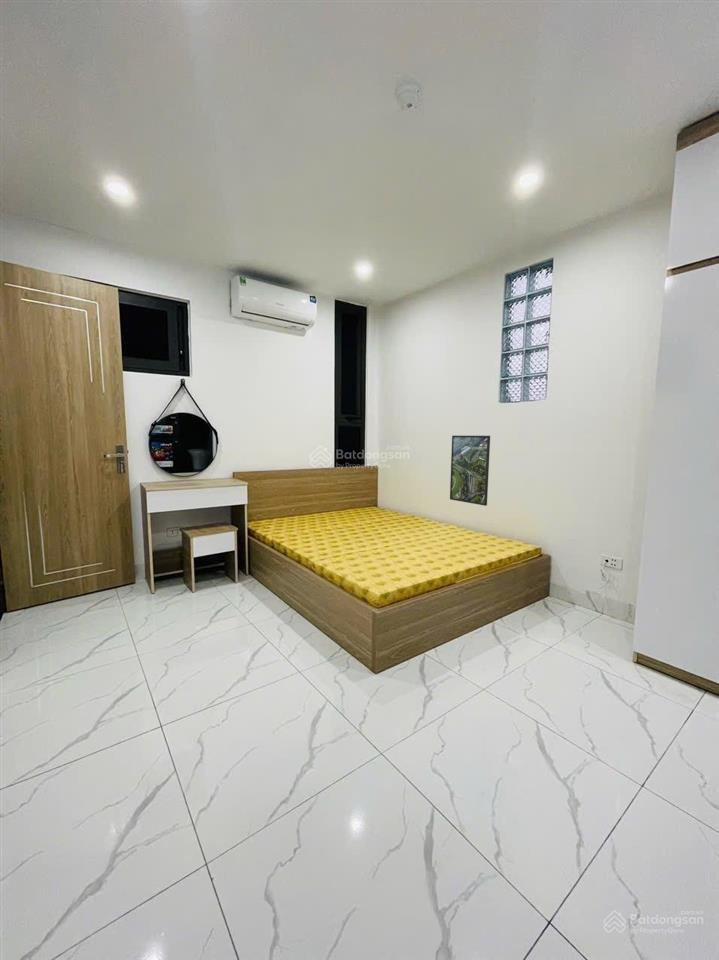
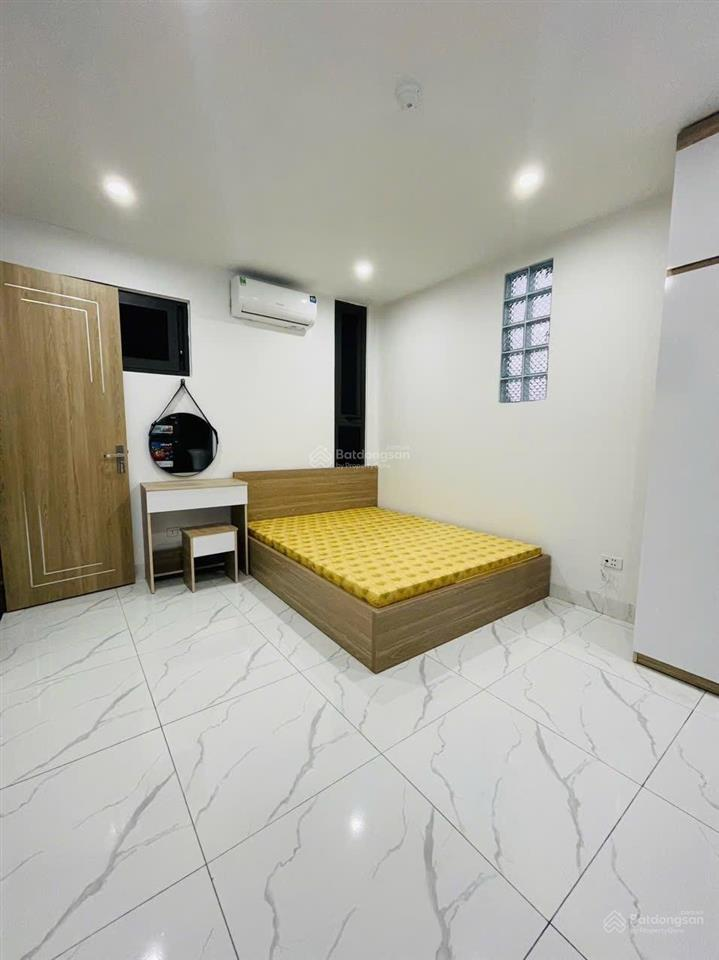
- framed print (468, 469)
